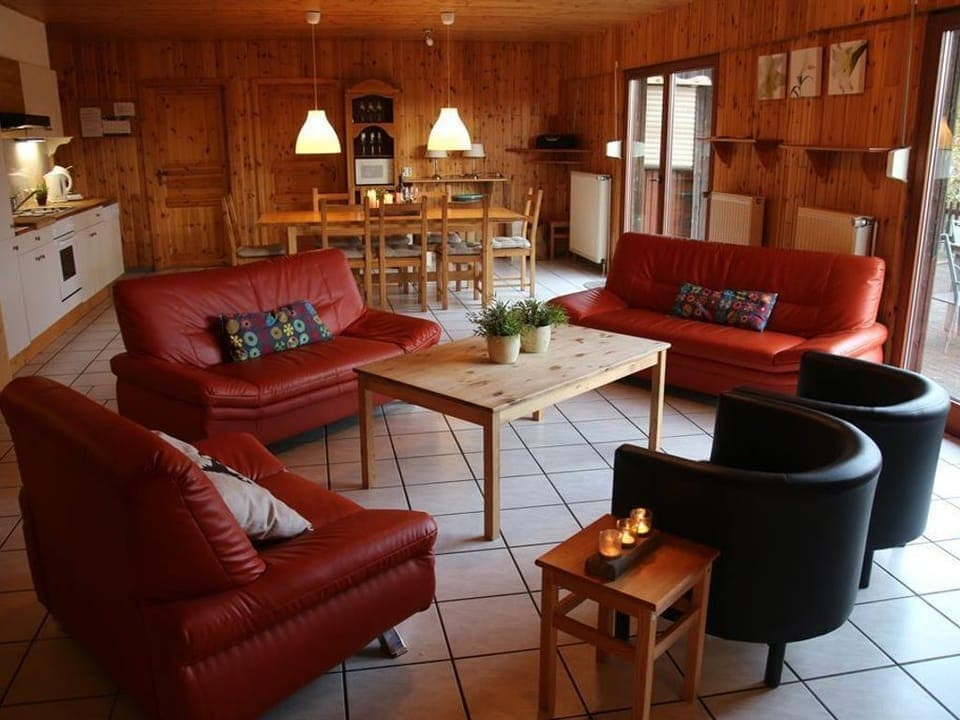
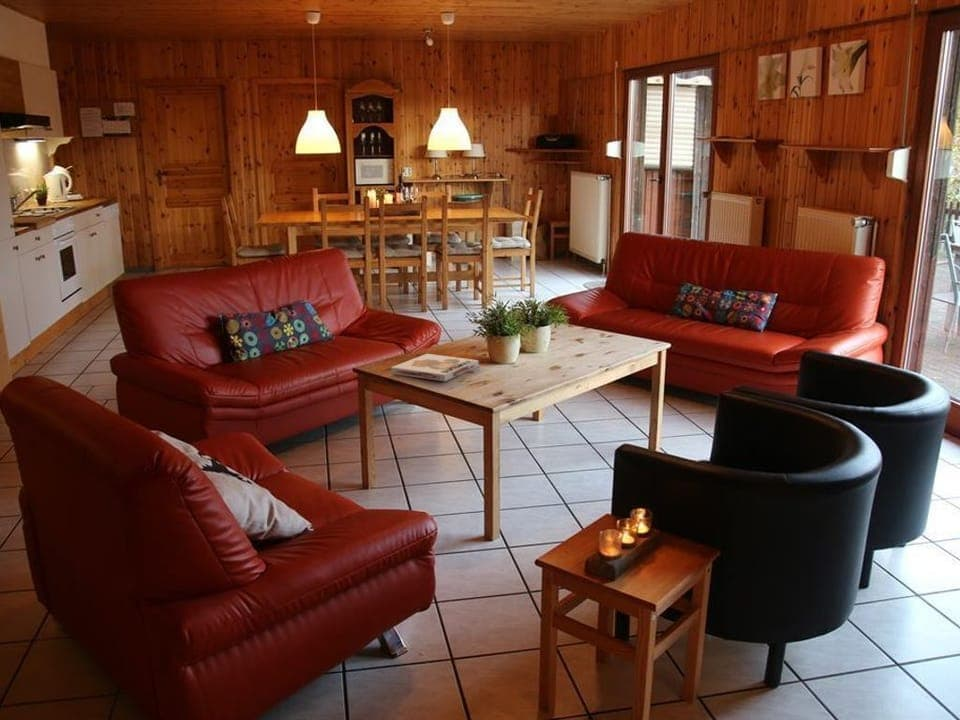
+ board game (435, 366)
